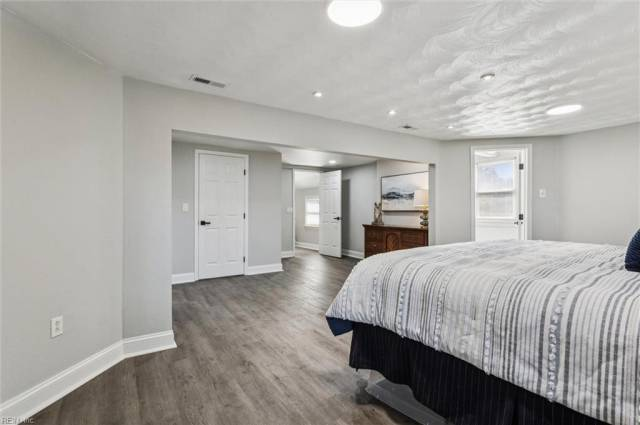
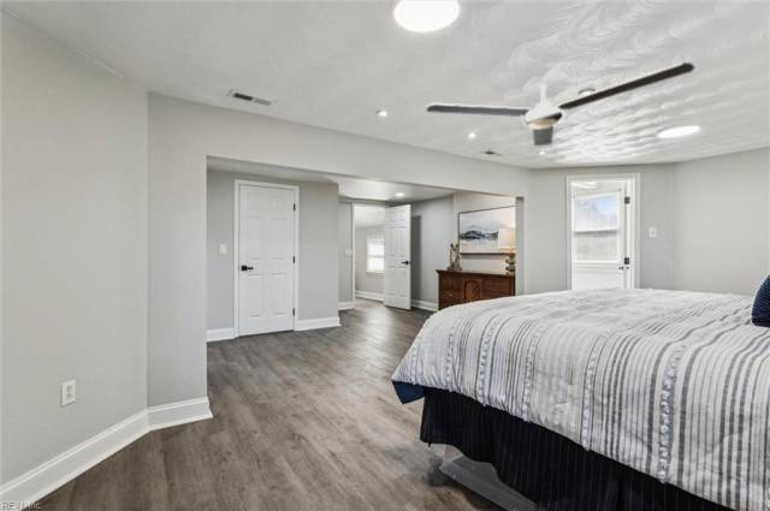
+ ceiling fan (543, 114)
